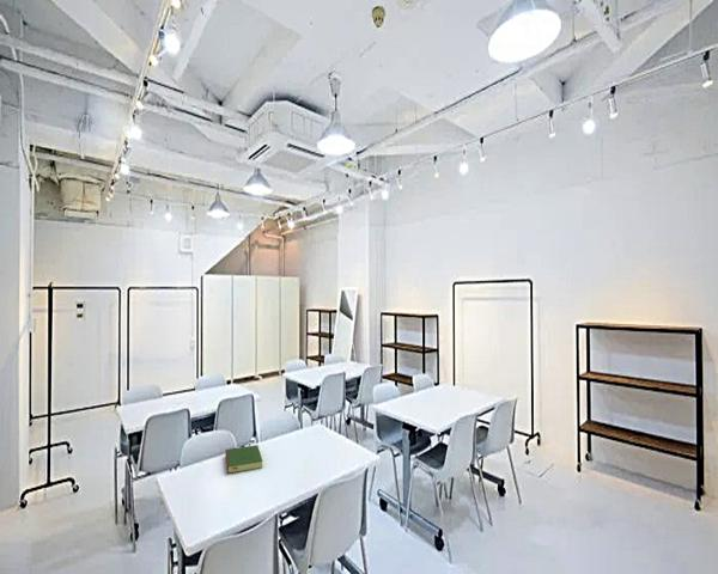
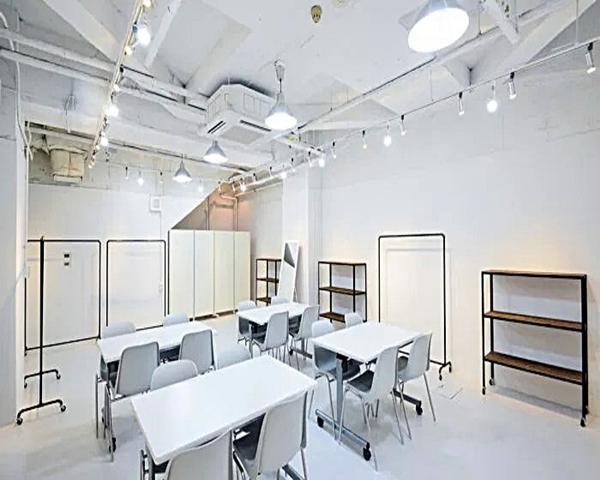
- hardcover book (243, 458)
